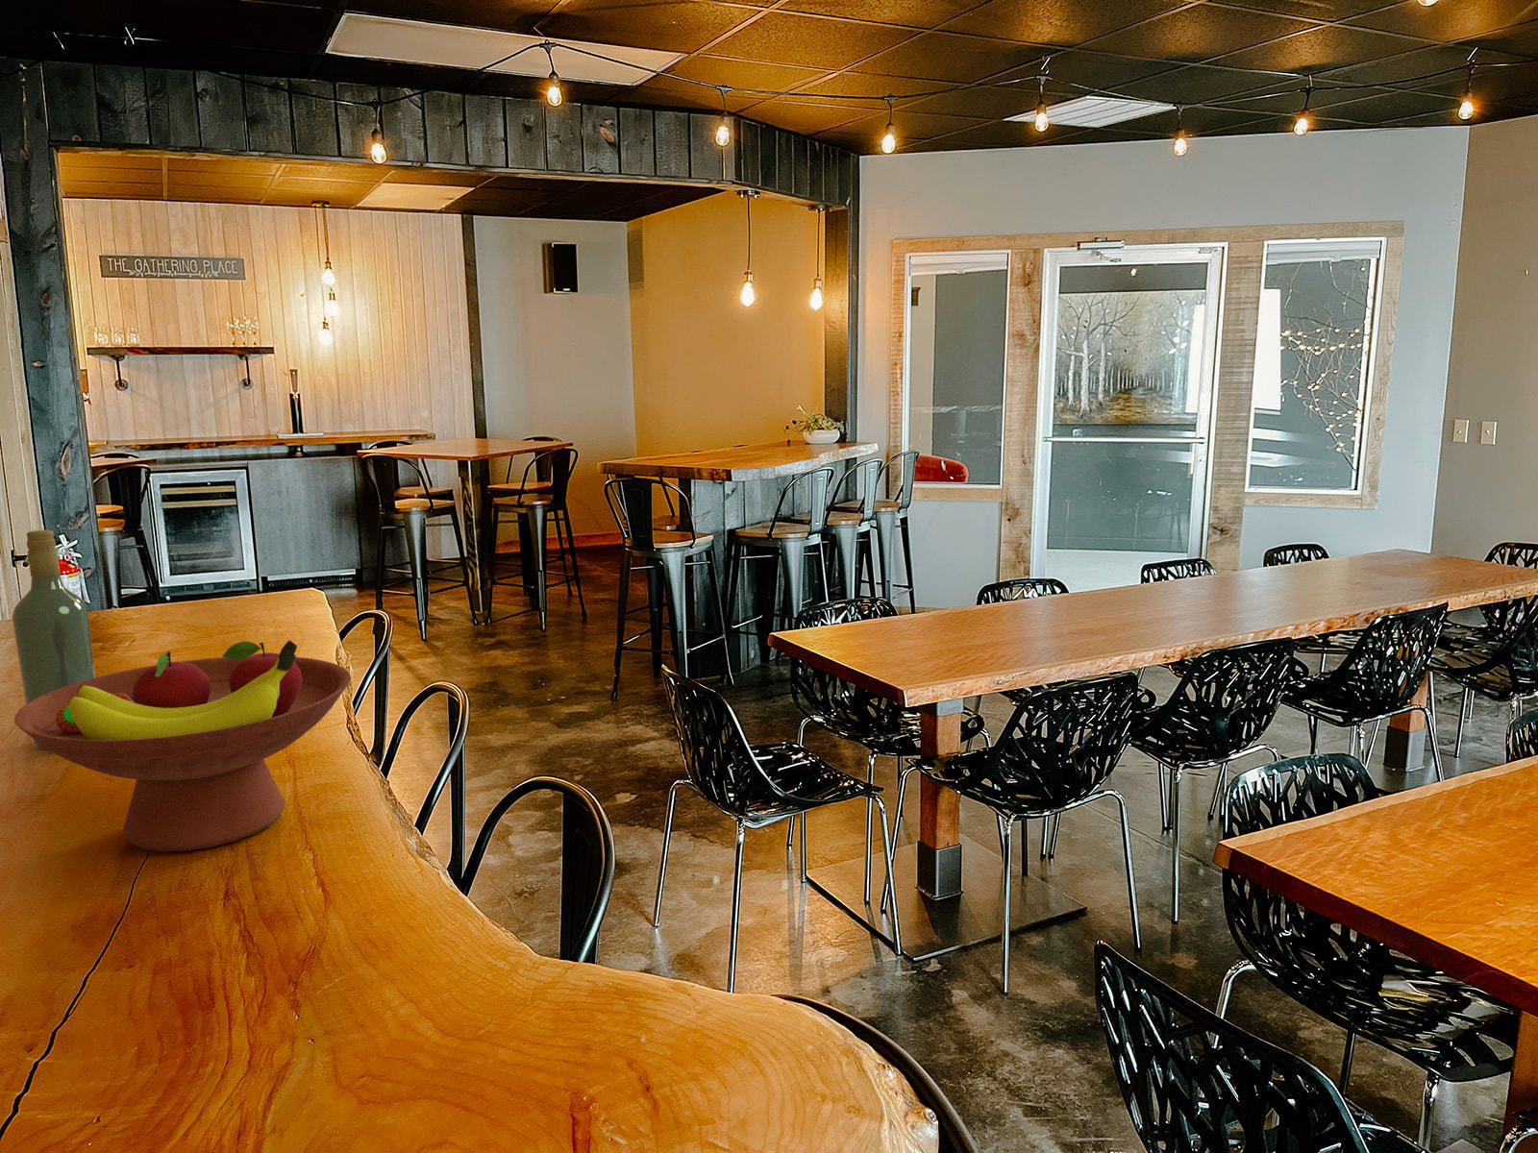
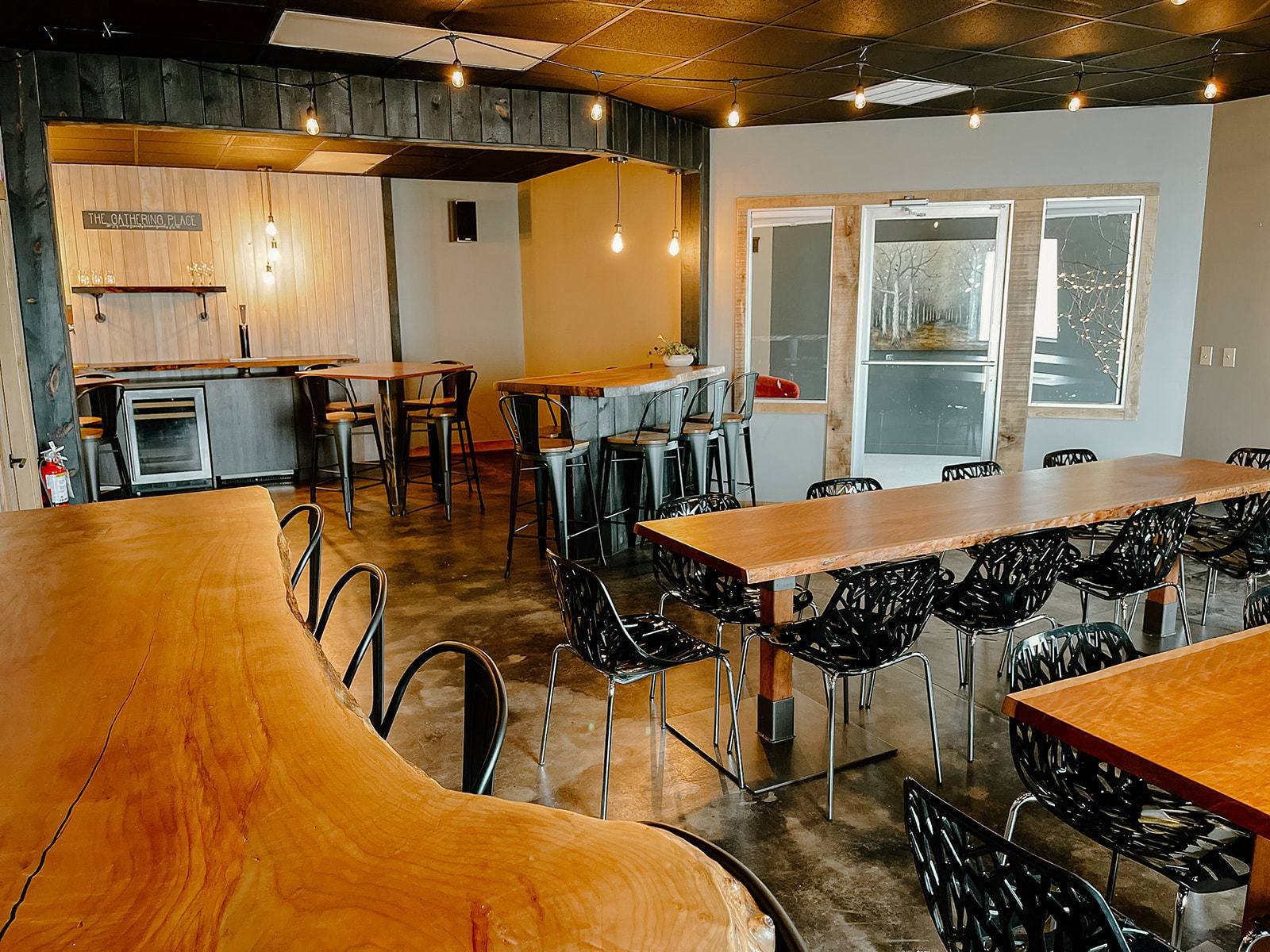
- wine bottle (53, 637)
- fruit bowl (199, 733)
